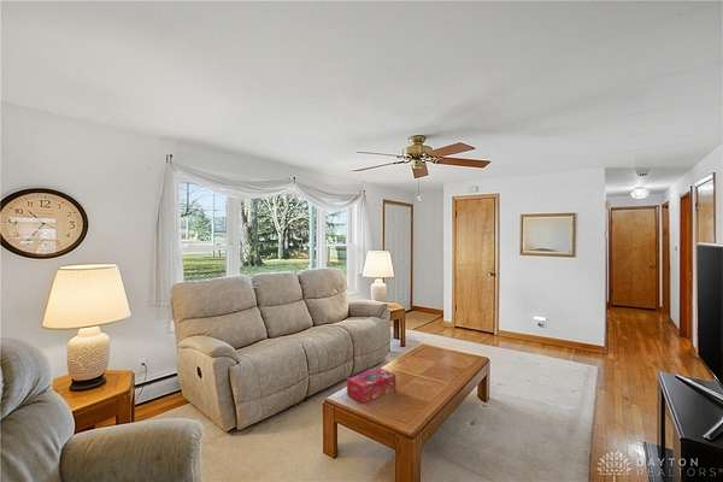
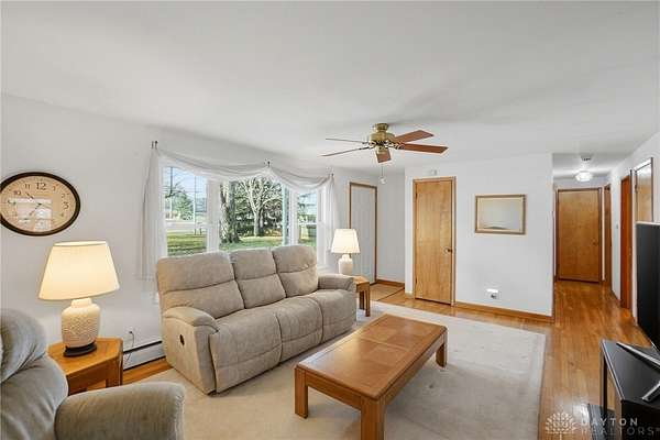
- tissue box (371, 383)
